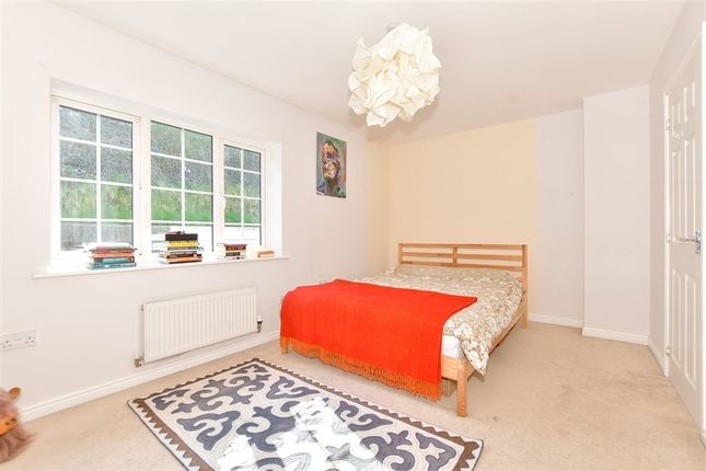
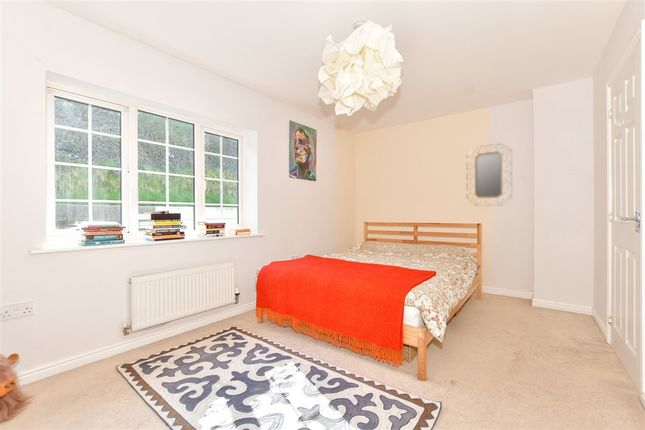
+ home mirror (488, 175)
